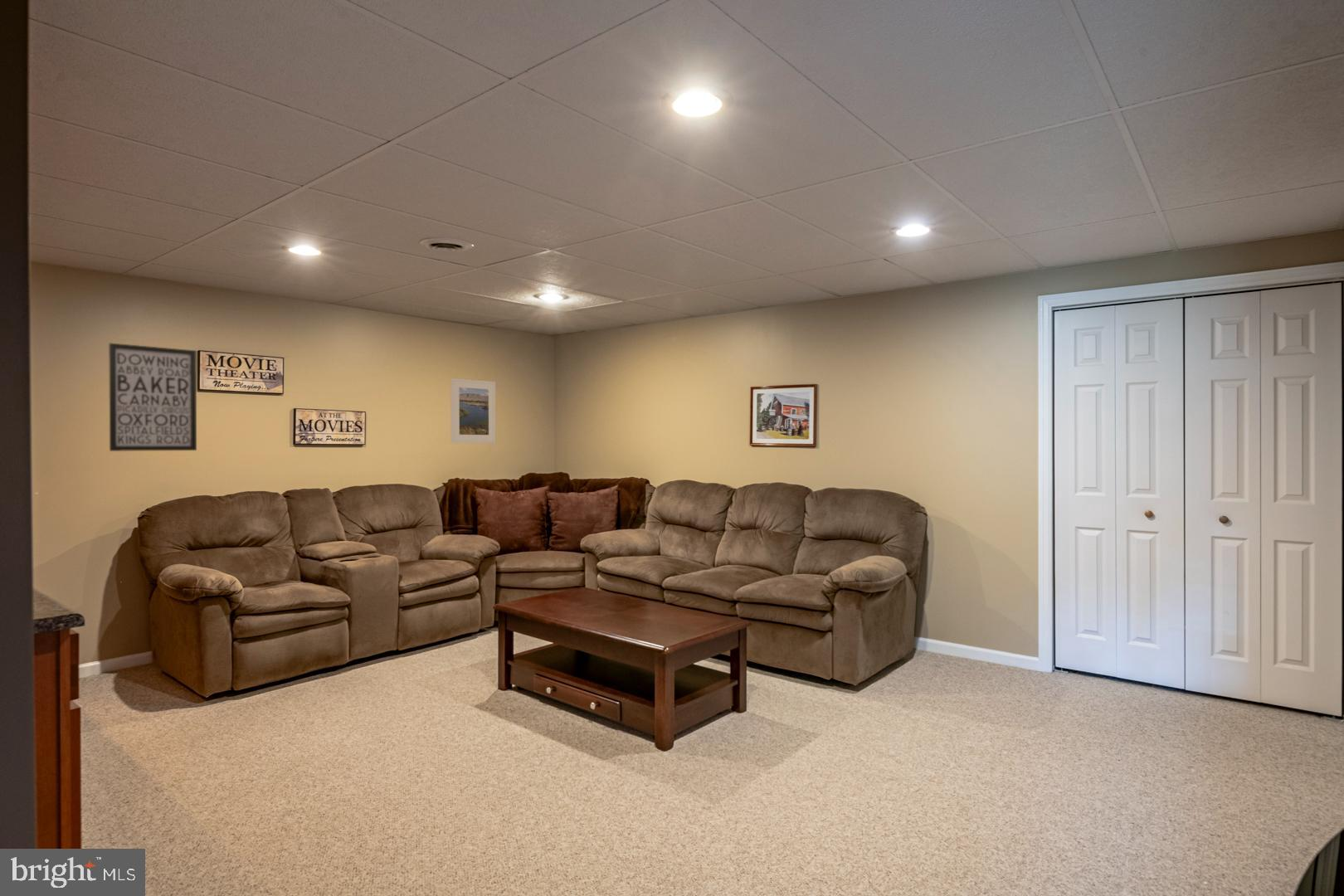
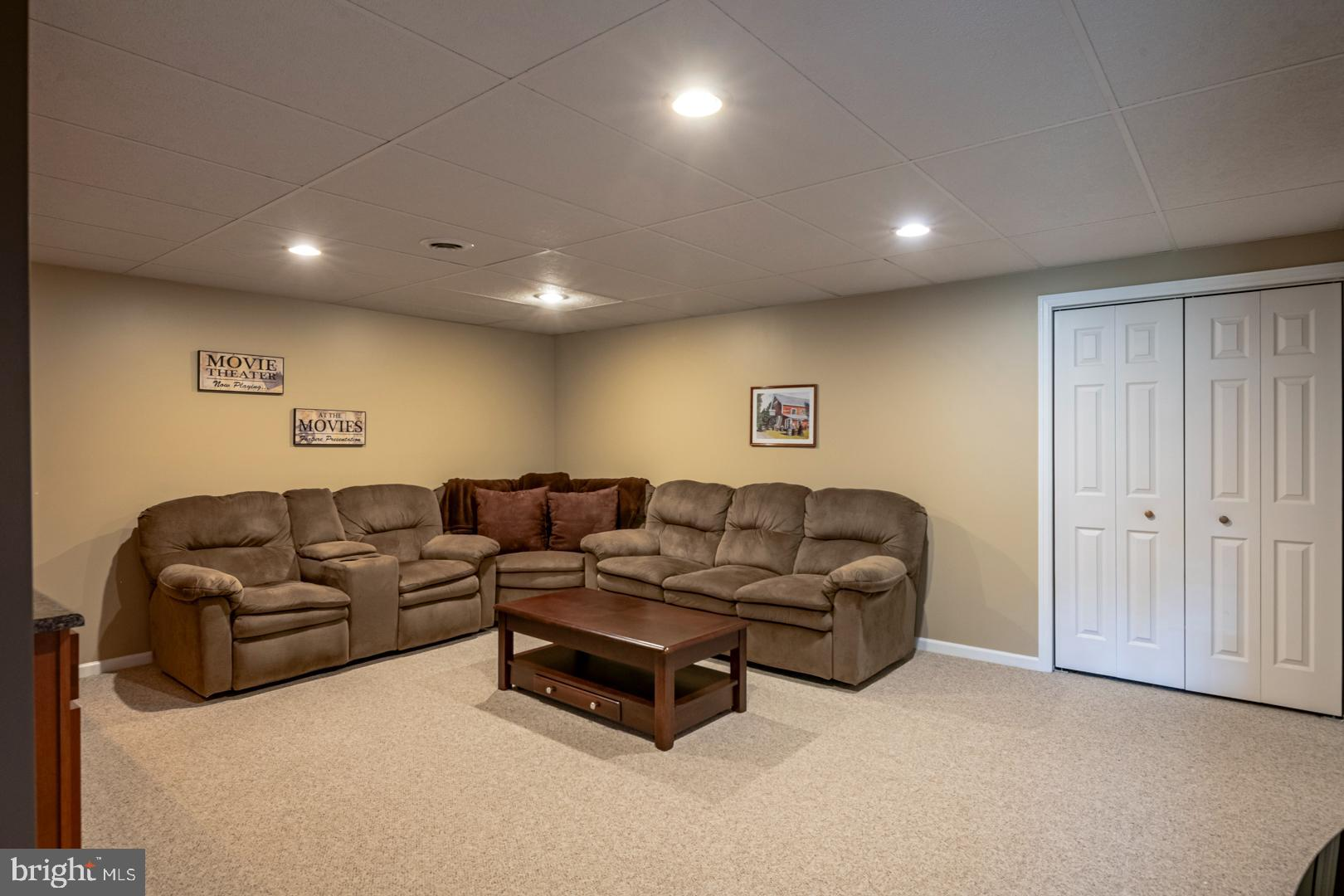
- wall art (154, 398)
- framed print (474, 411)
